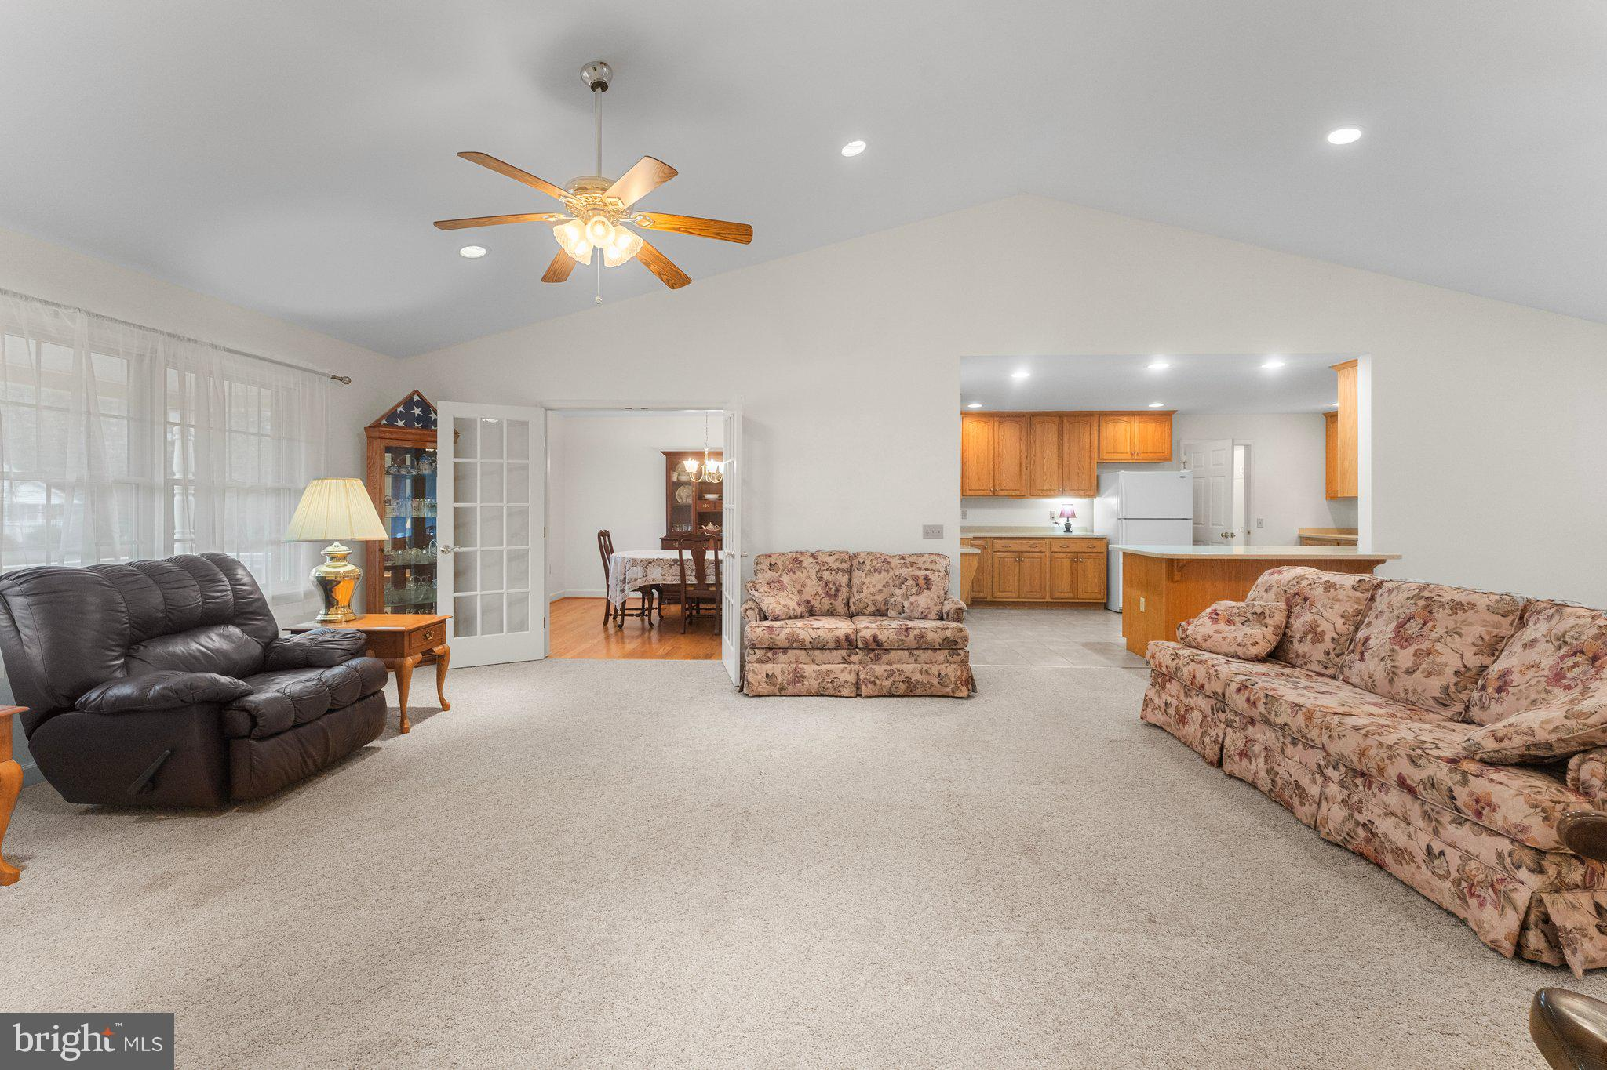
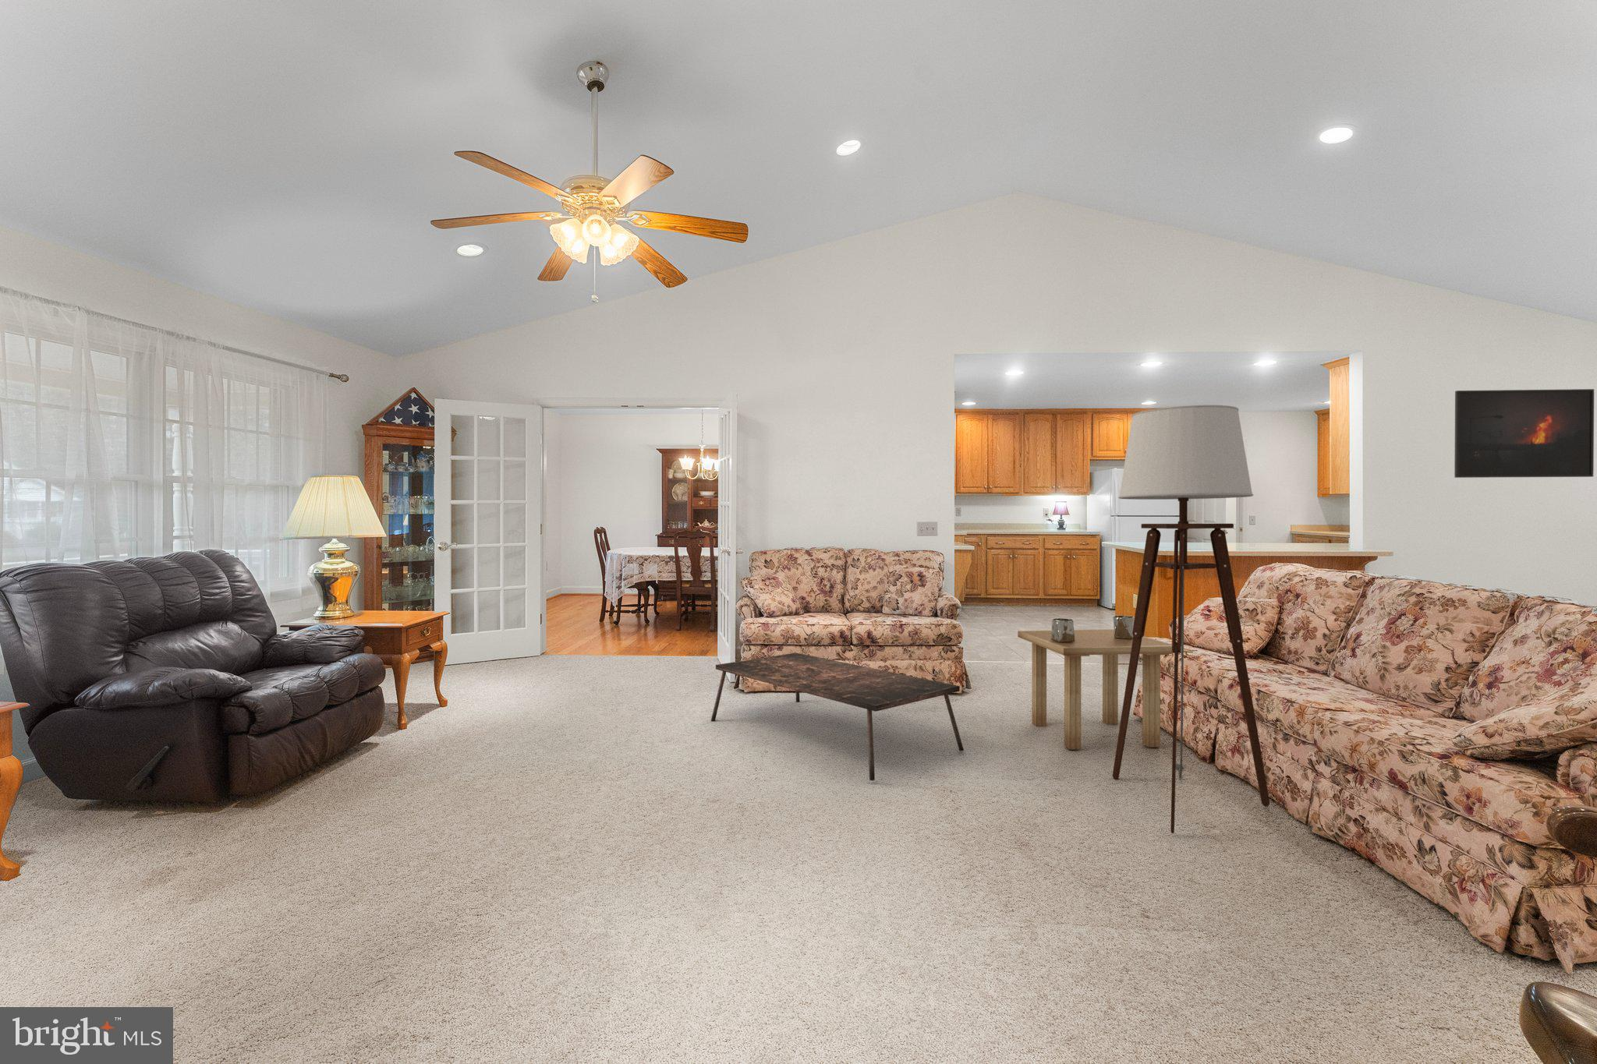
+ coffee table (830, 699)
+ floor lamp (1183, 607)
+ side table (1103, 676)
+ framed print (1523, 433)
